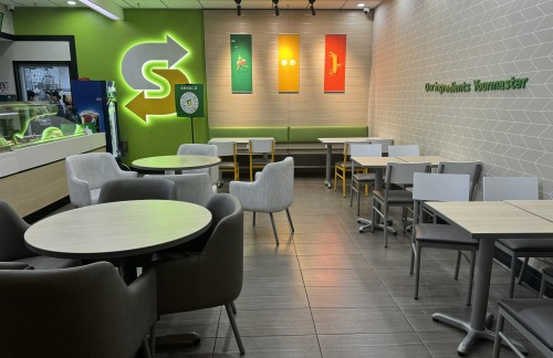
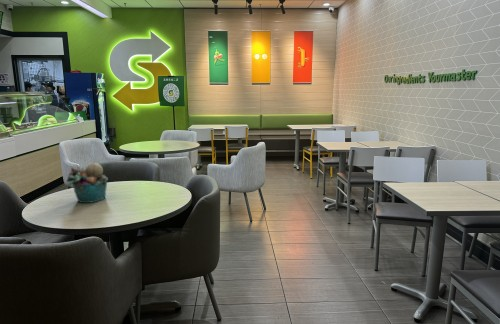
+ bucket (89, 181)
